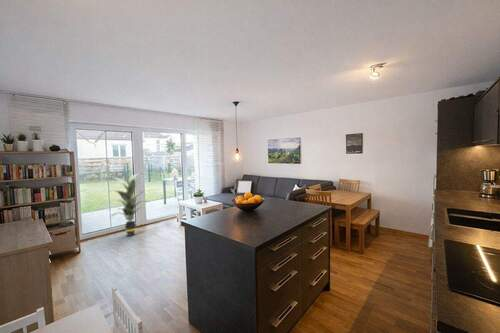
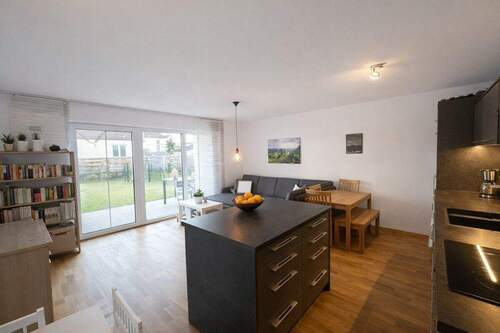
- indoor plant (126, 203)
